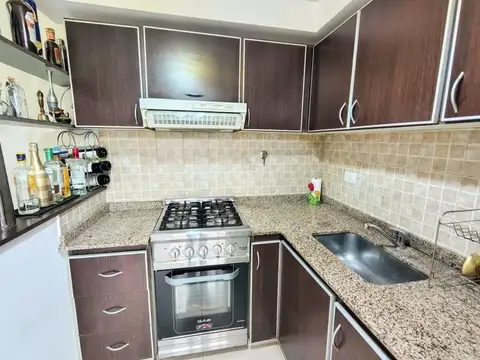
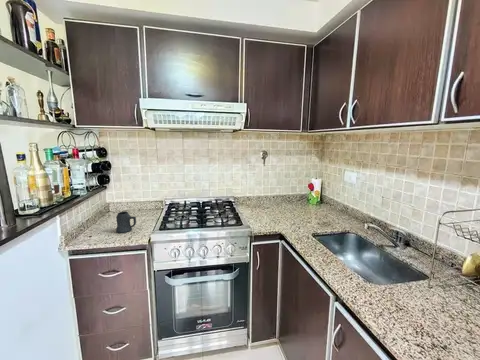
+ mug (125, 221)
